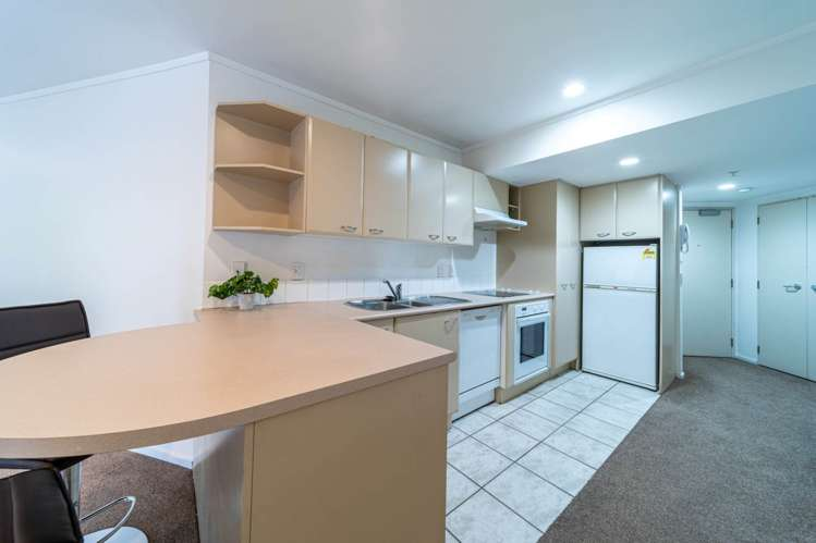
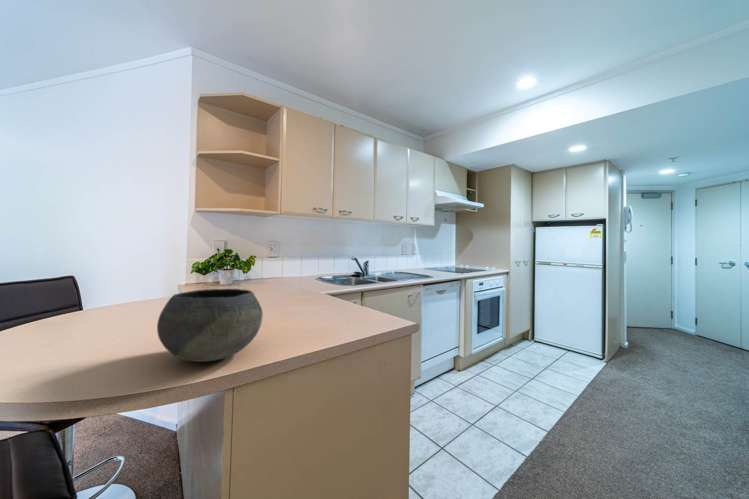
+ bowl (214, 324)
